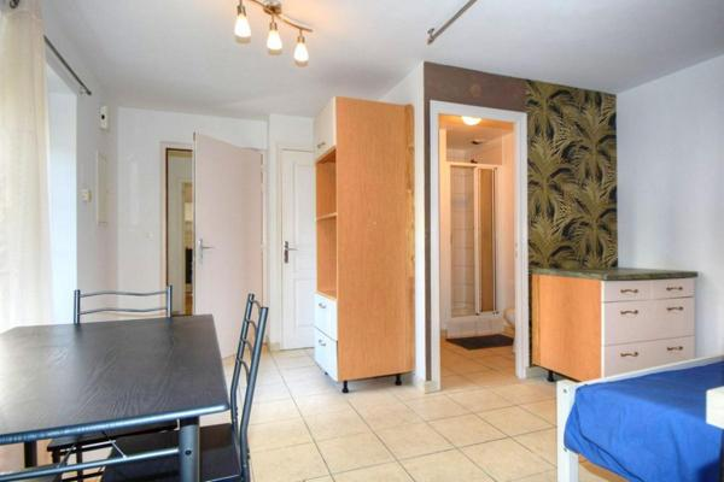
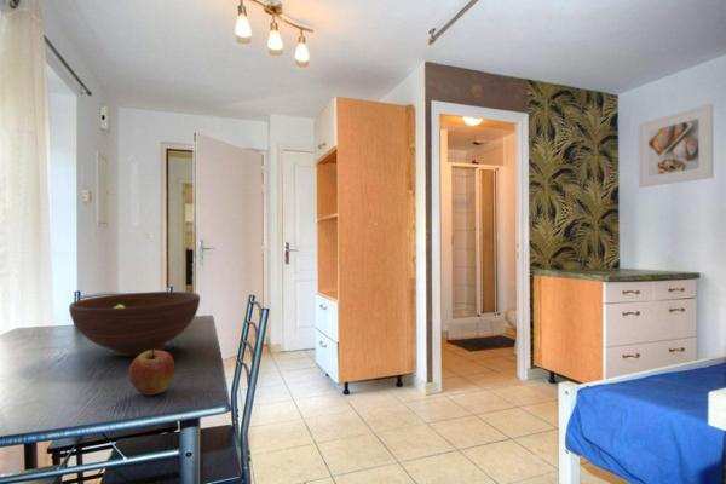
+ apple (152, 369)
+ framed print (673, 149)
+ fruit bowl (139, 324)
